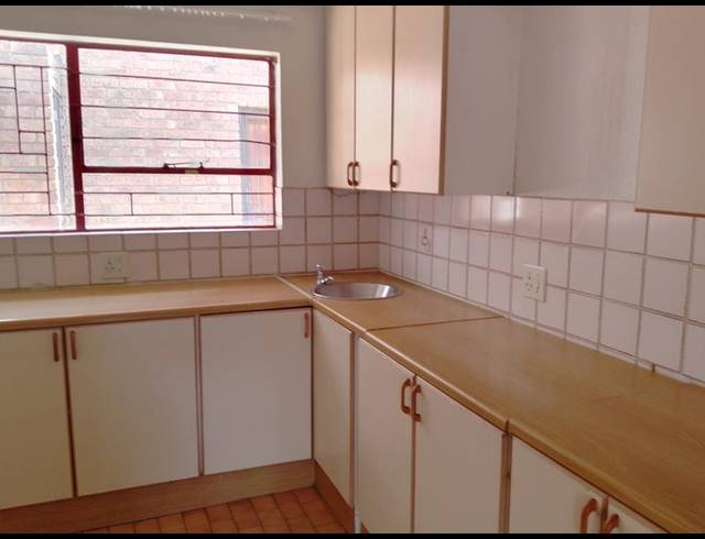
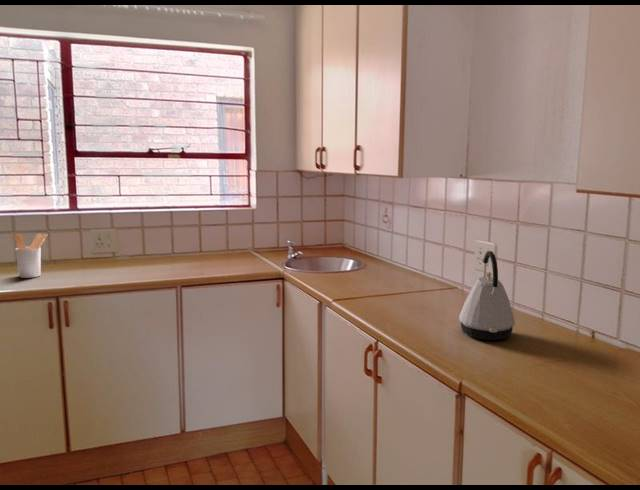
+ utensil holder (33, 254)
+ kettle (487, 292)
